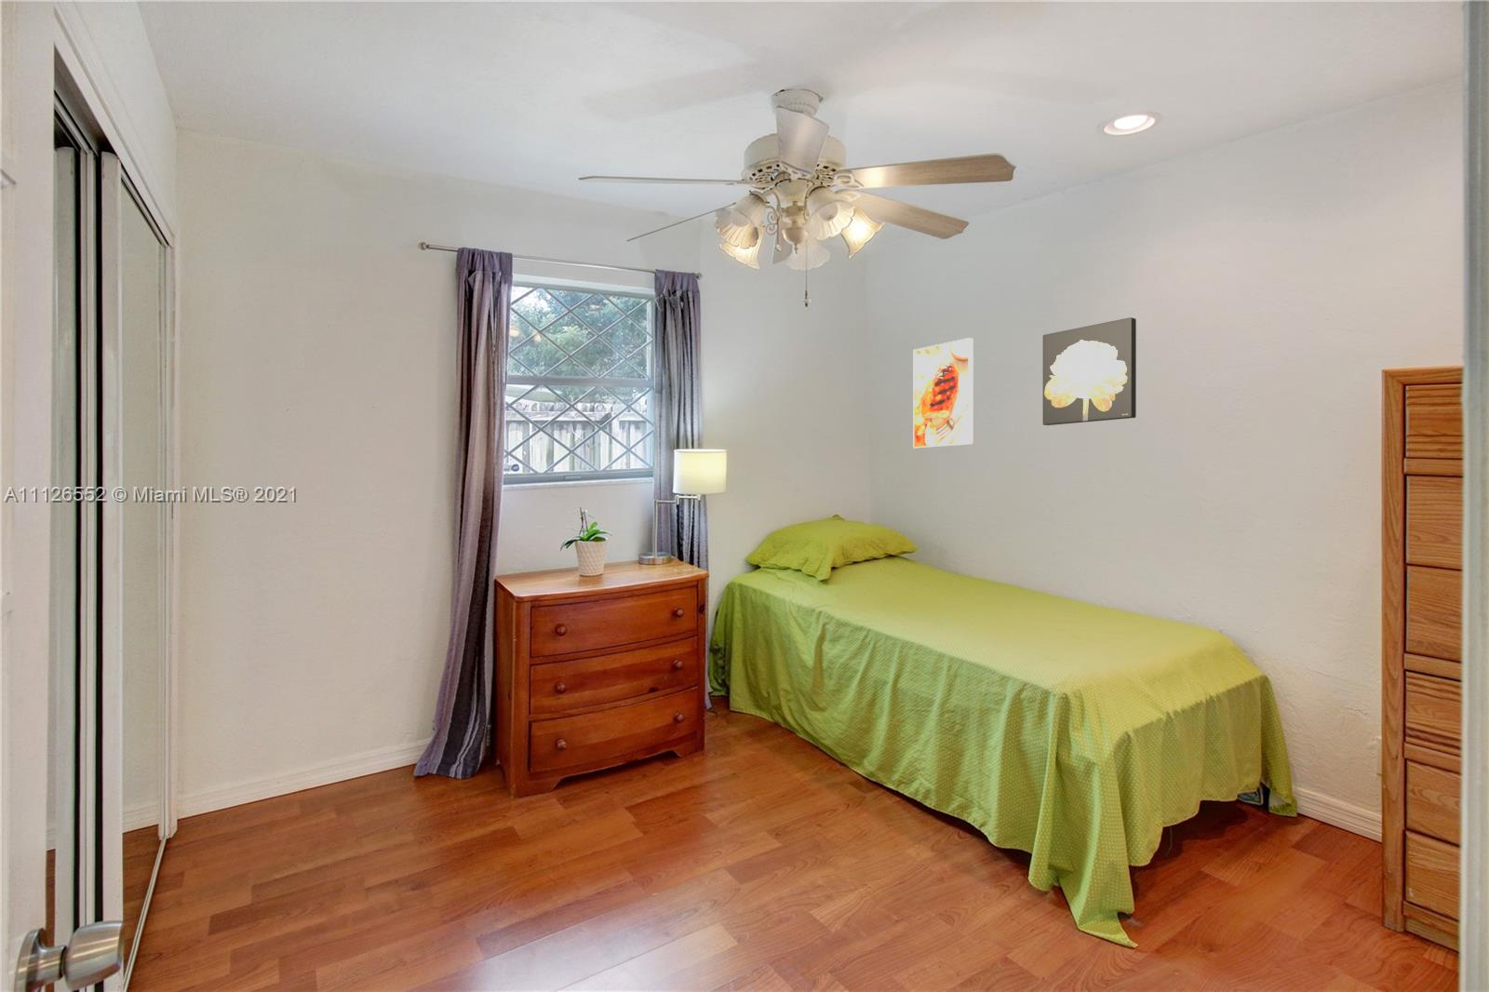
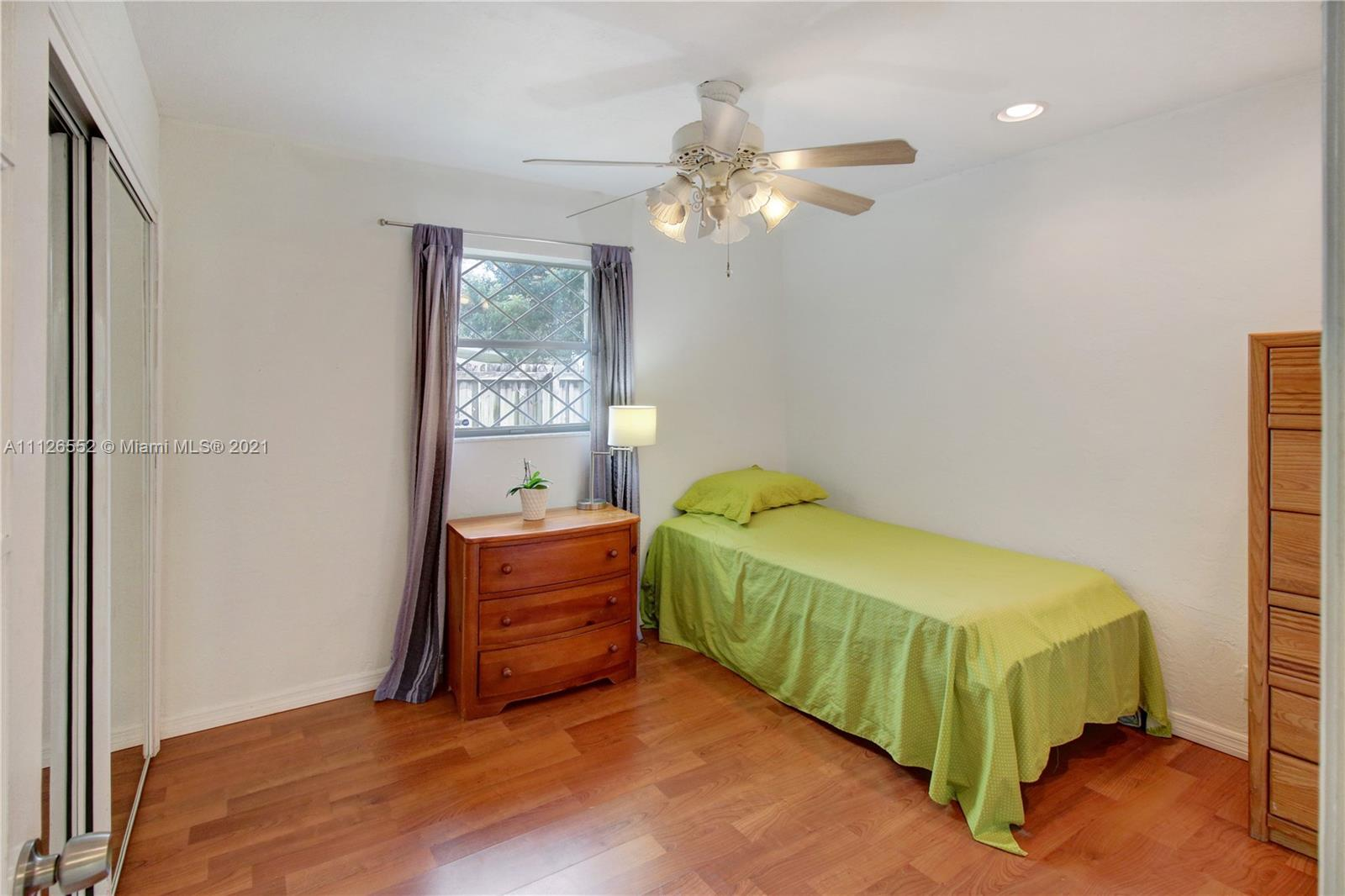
- wall art (1087, 374)
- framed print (942, 394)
